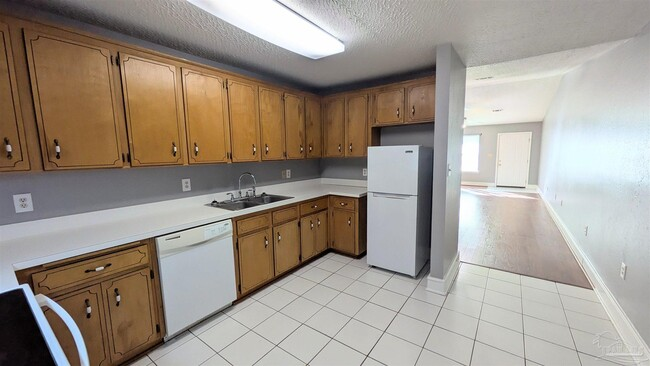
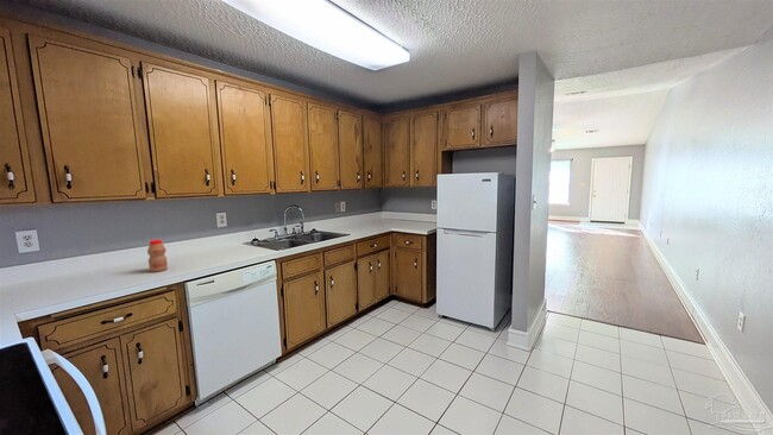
+ bottle (157, 254)
